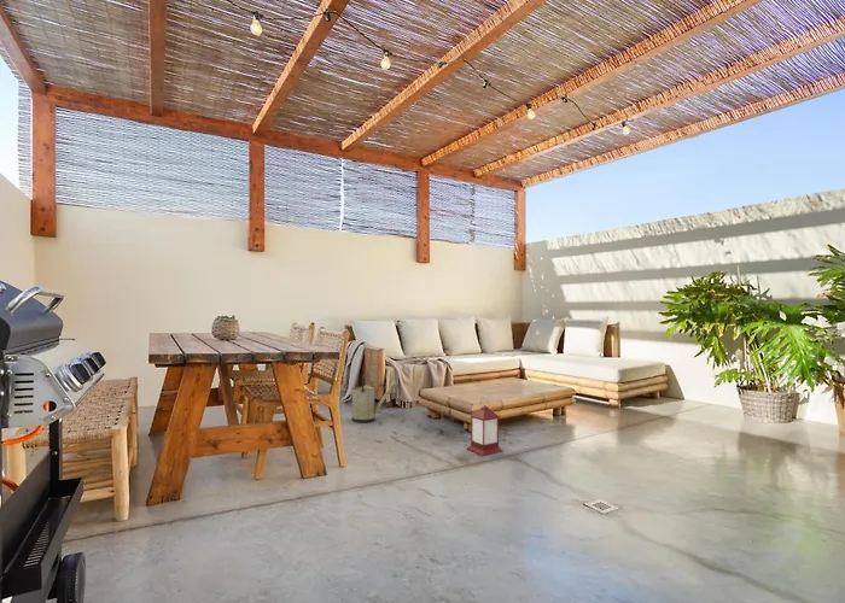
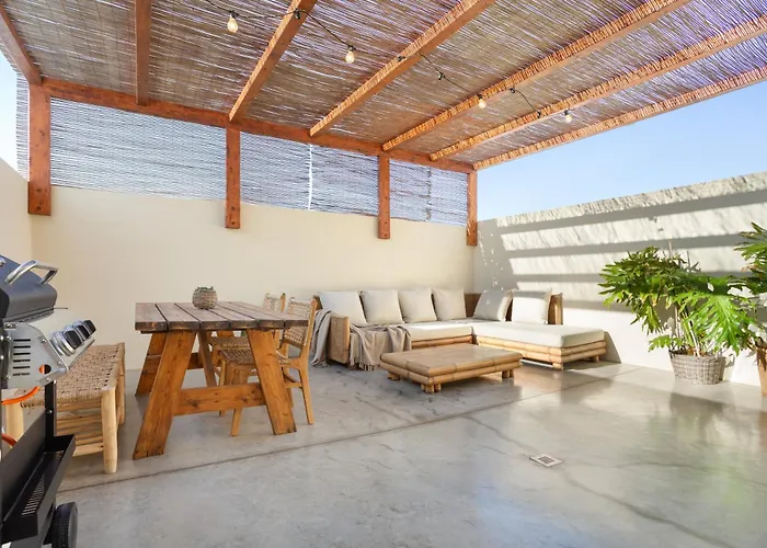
- lantern (484, 423)
- watering can (373, 397)
